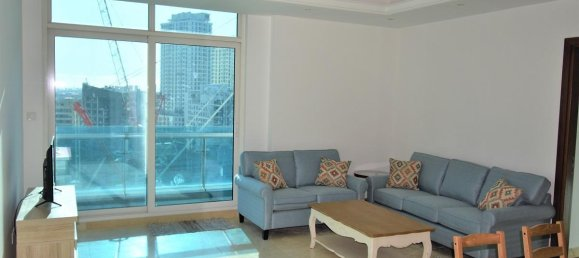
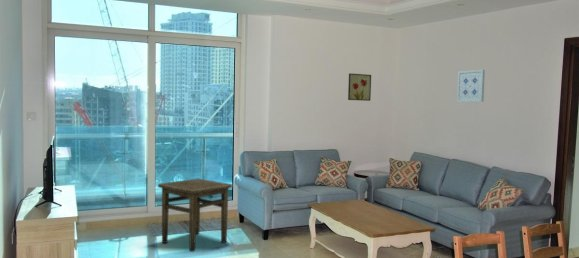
+ wall art (359, 87)
+ side table (195, 213)
+ wall art (470, 86)
